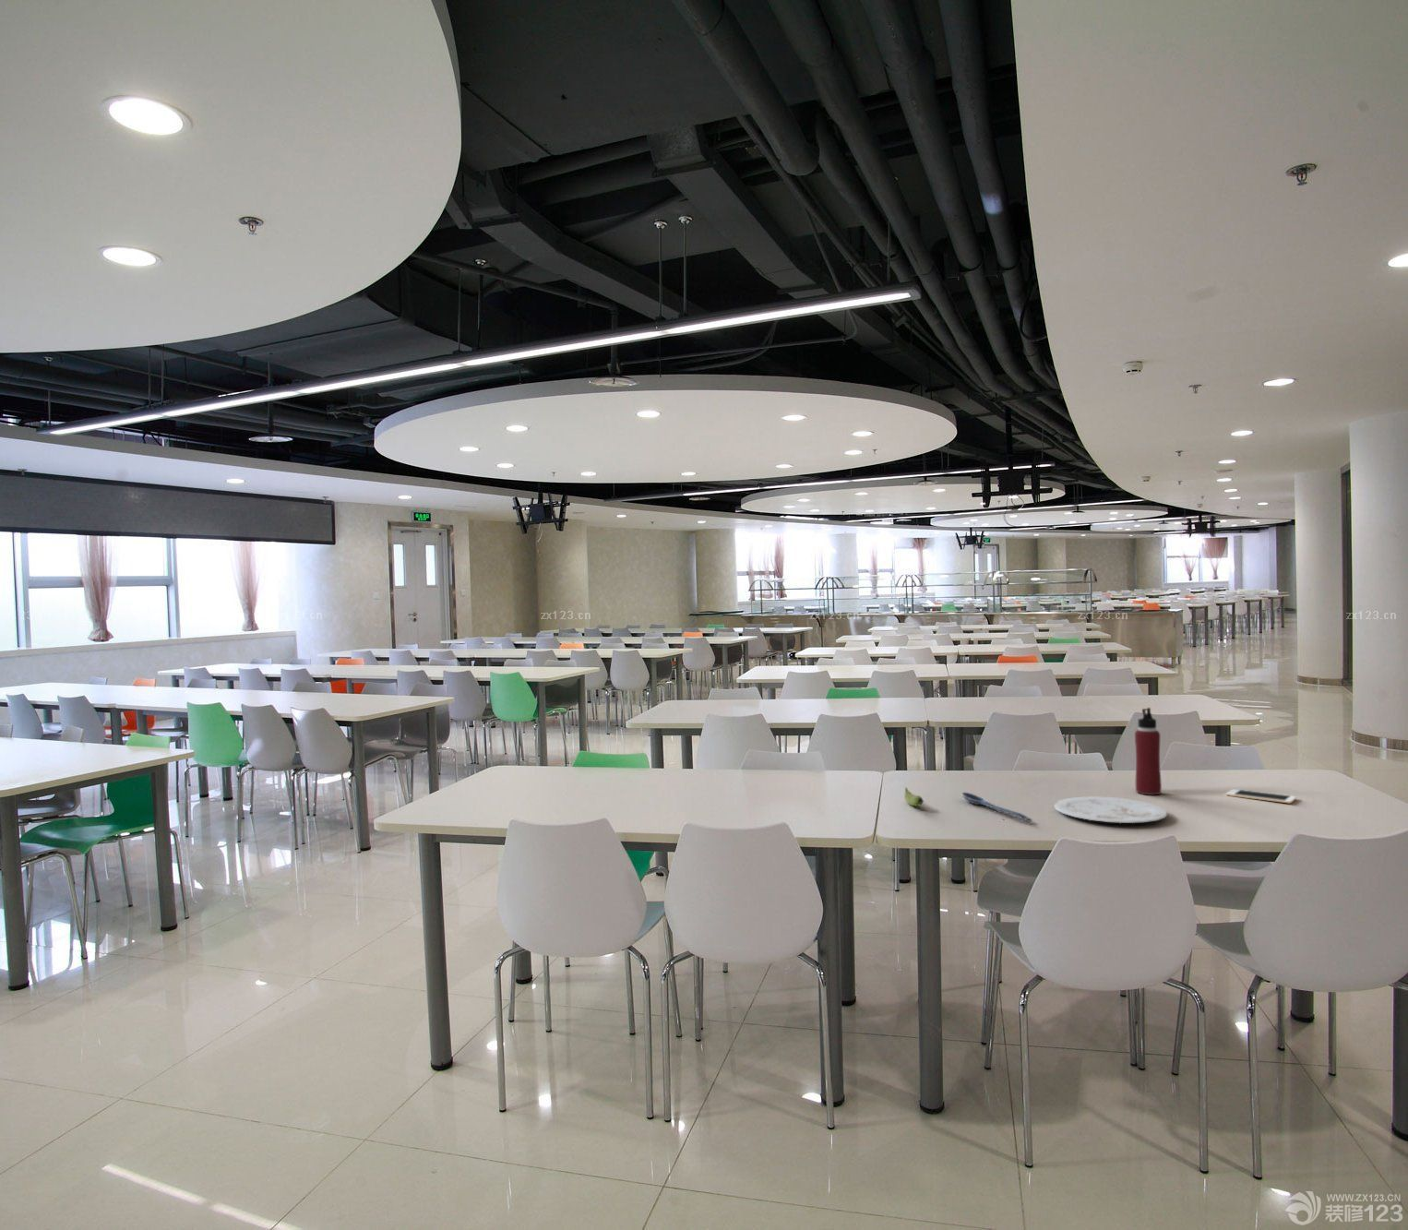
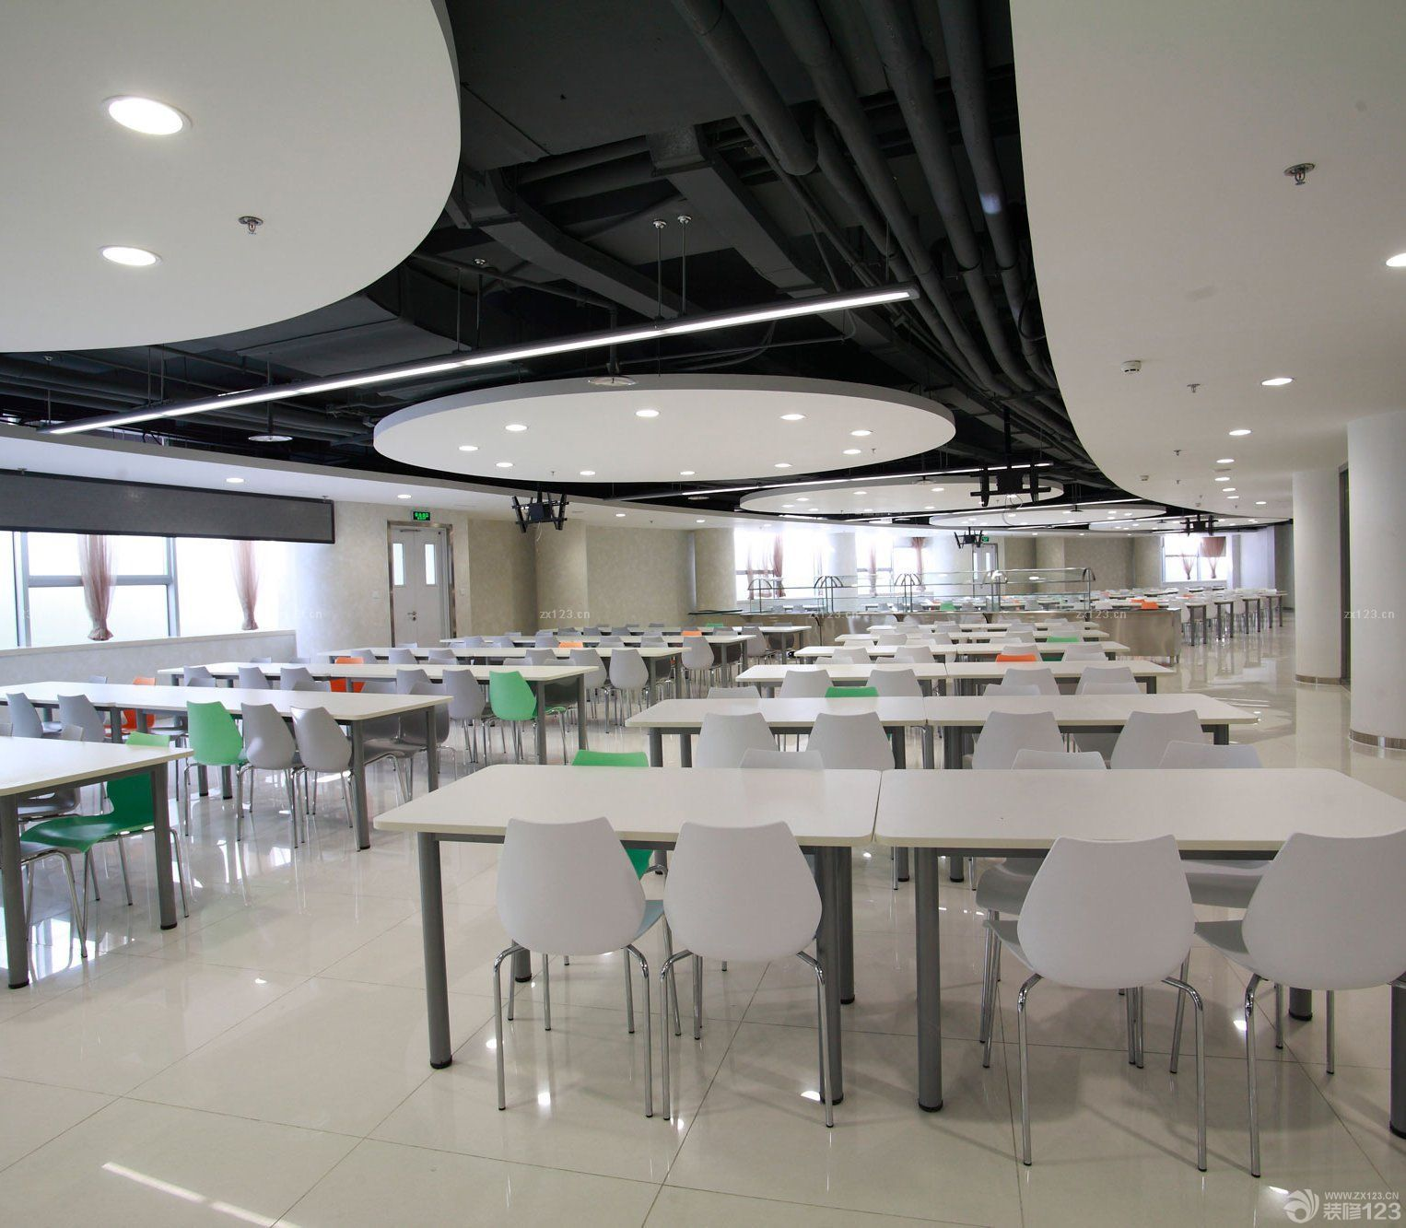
- plate (1109, 810)
- cell phone (1261, 795)
- spoon (993, 806)
- banana (915, 799)
- water bottle (1147, 750)
